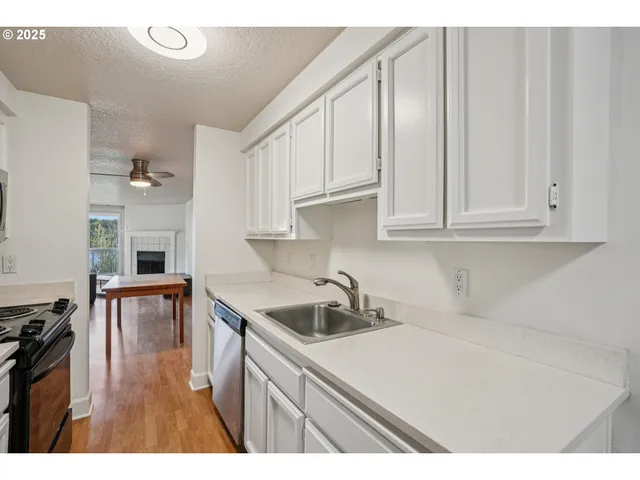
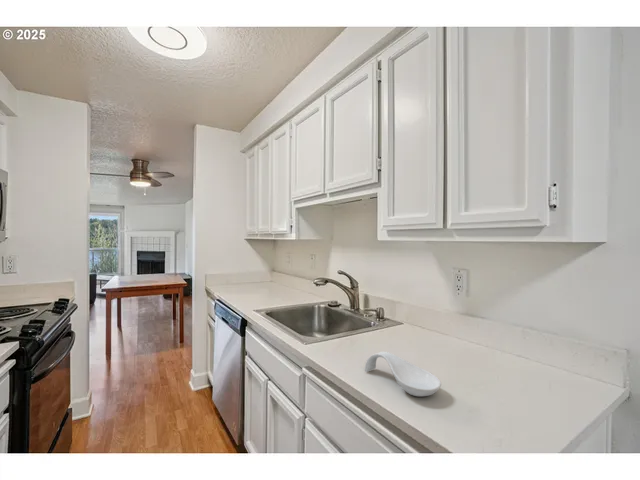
+ spoon rest (399, 371)
